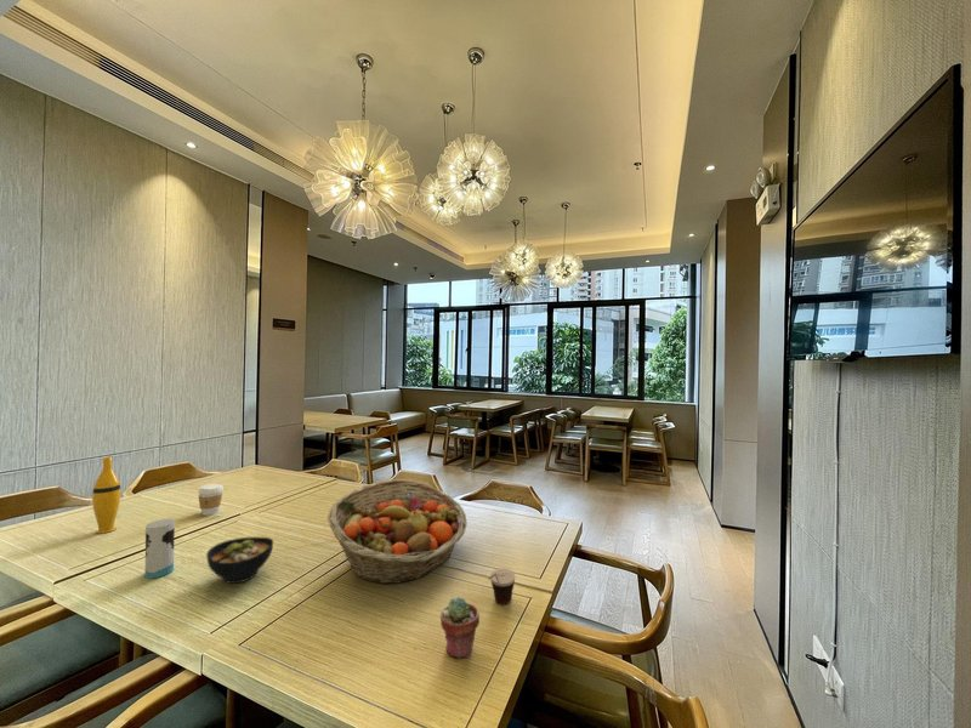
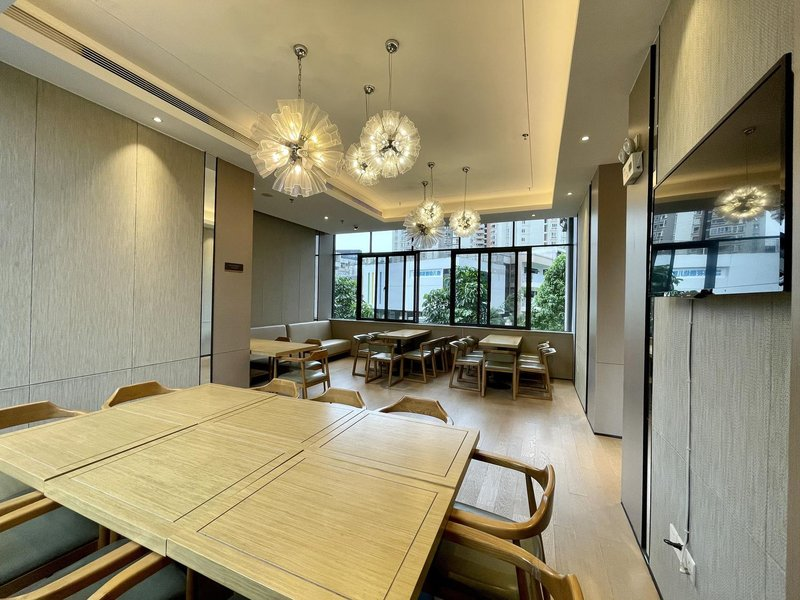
- bowl (240, 559)
- coffee cup (210, 499)
- cup (159, 547)
- vase (107, 494)
- potted succulent (459, 624)
- cup (498, 586)
- fruit basket (401, 525)
